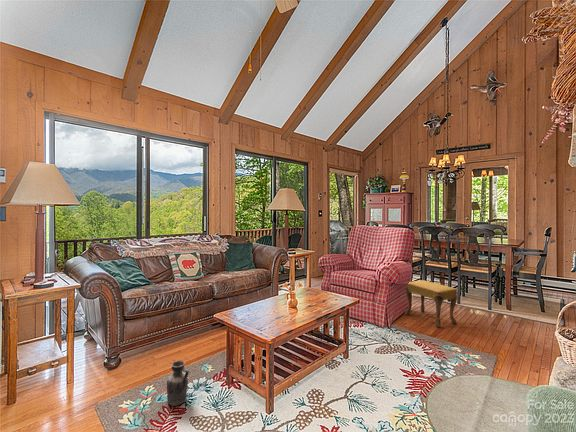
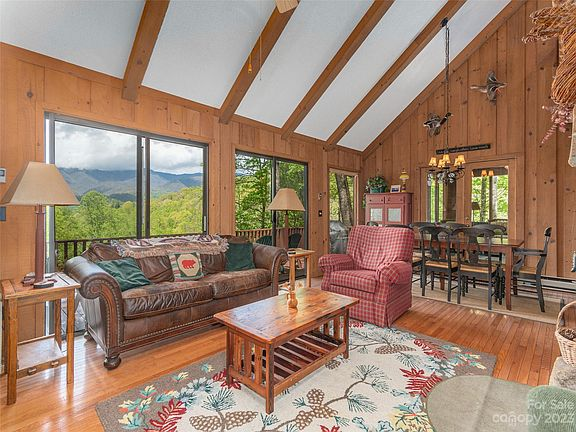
- ceramic jug (178, 382)
- footstool (431, 298)
